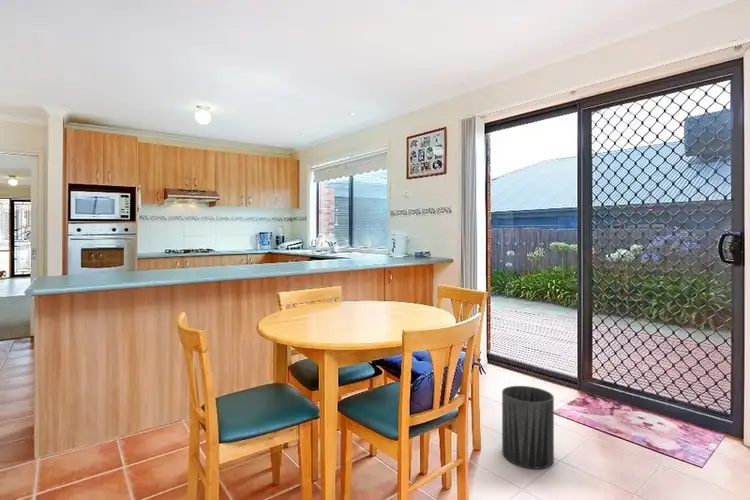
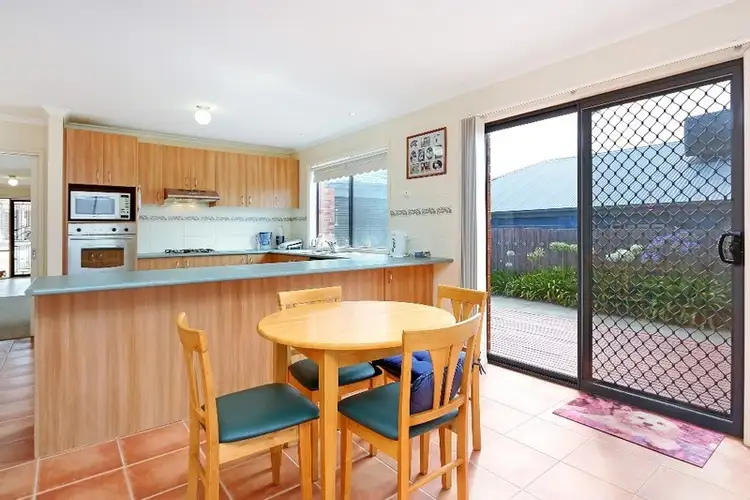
- trash can (527, 424)
